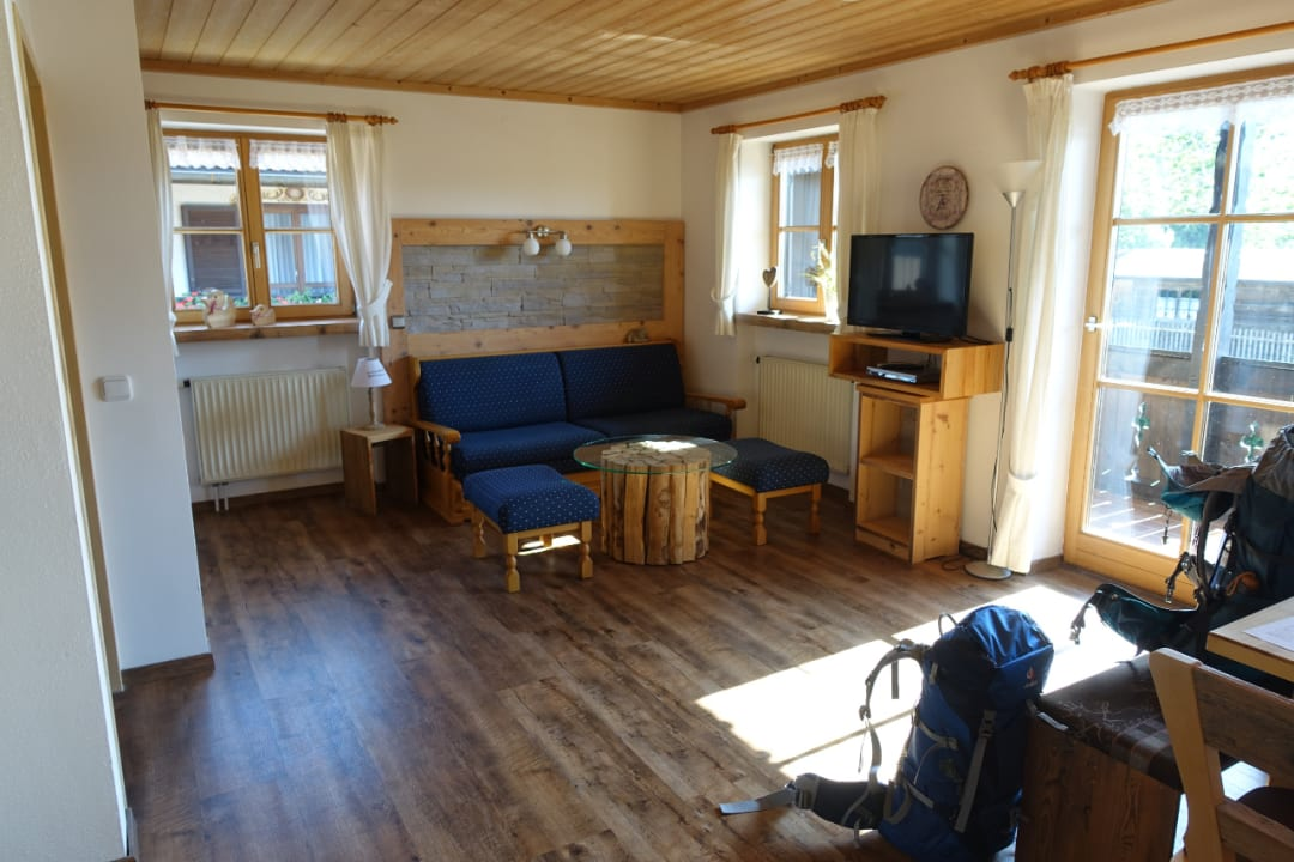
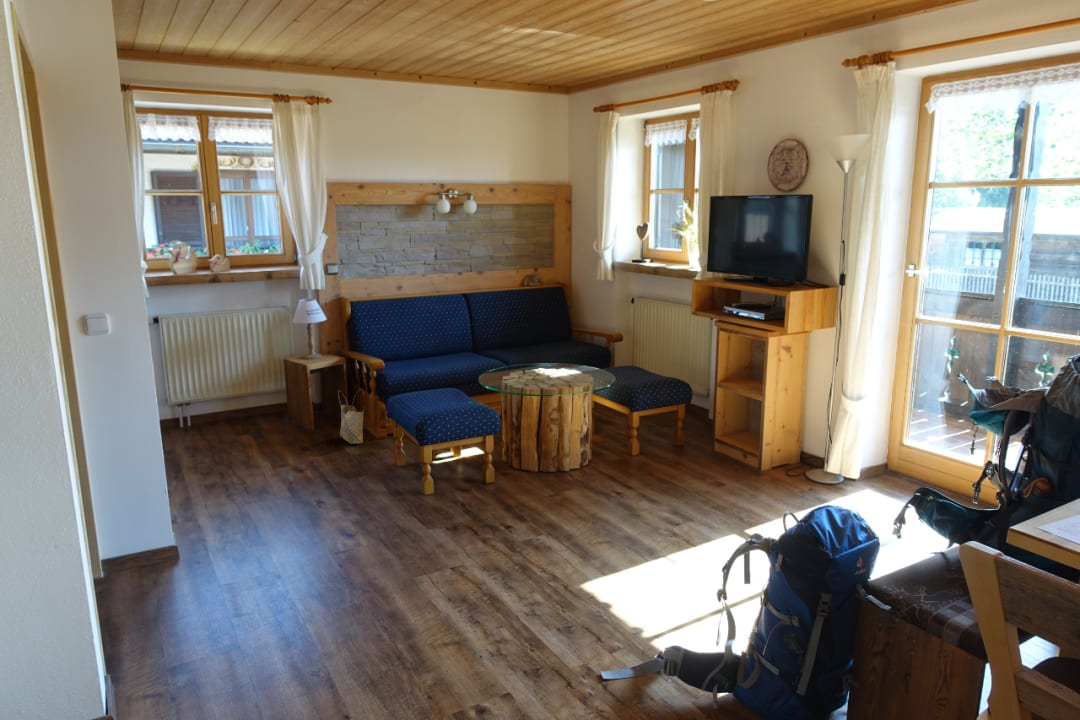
+ woven basket (351, 414)
